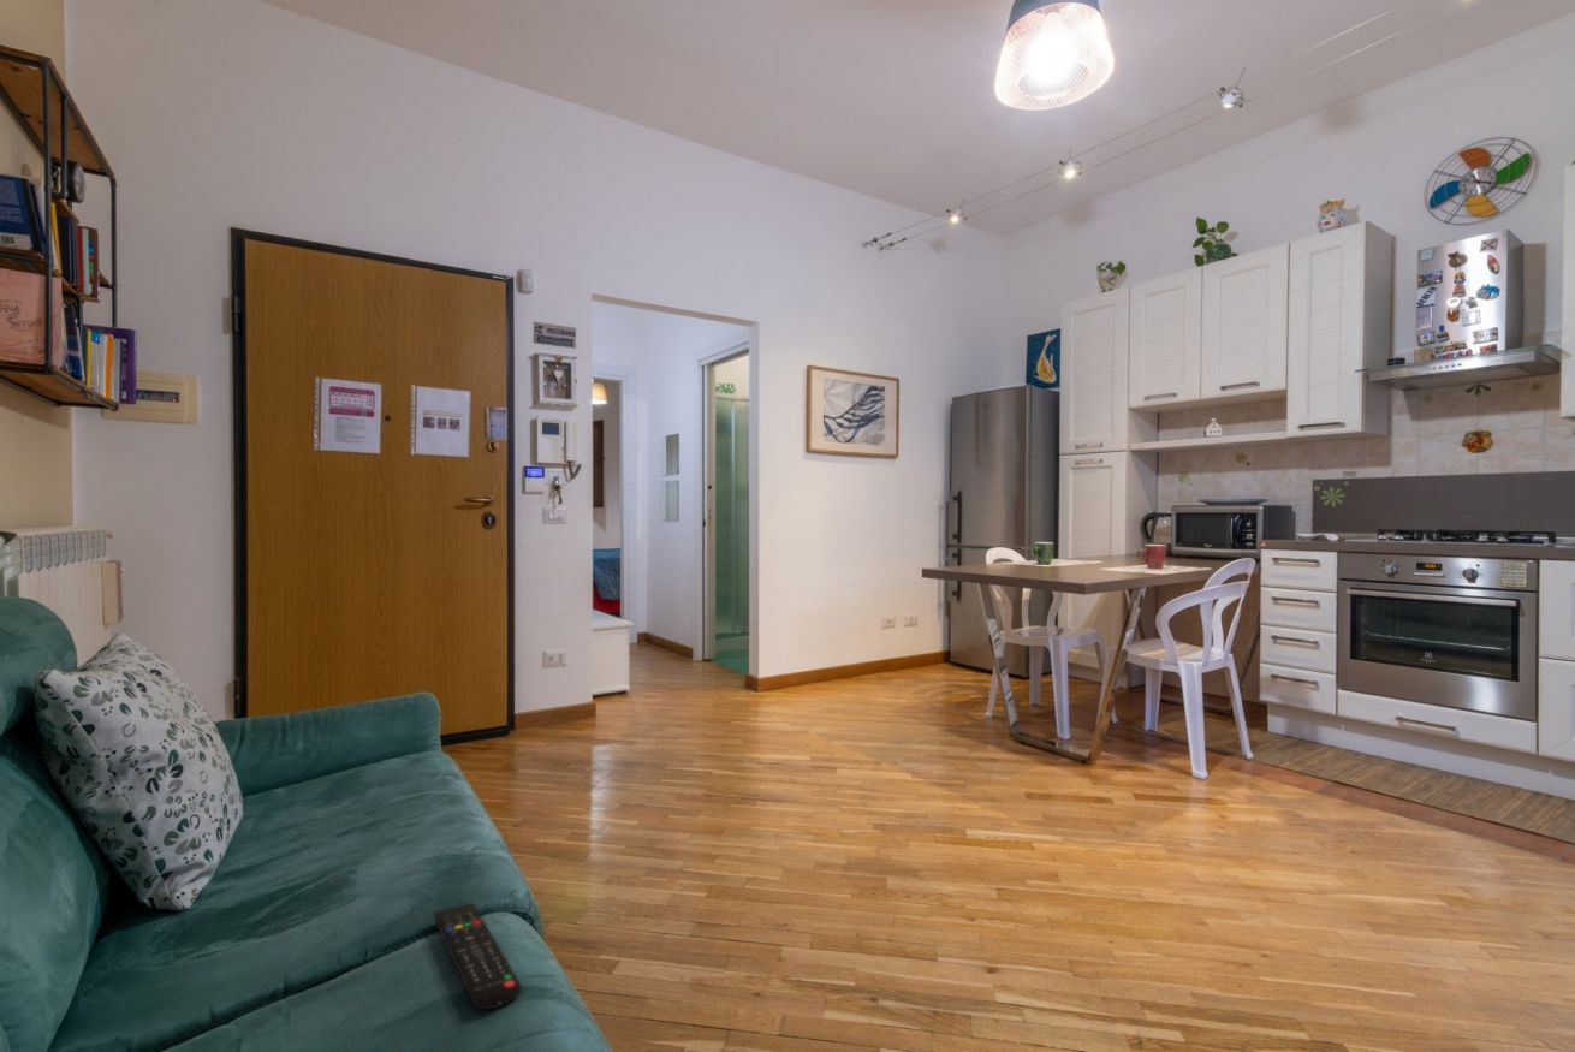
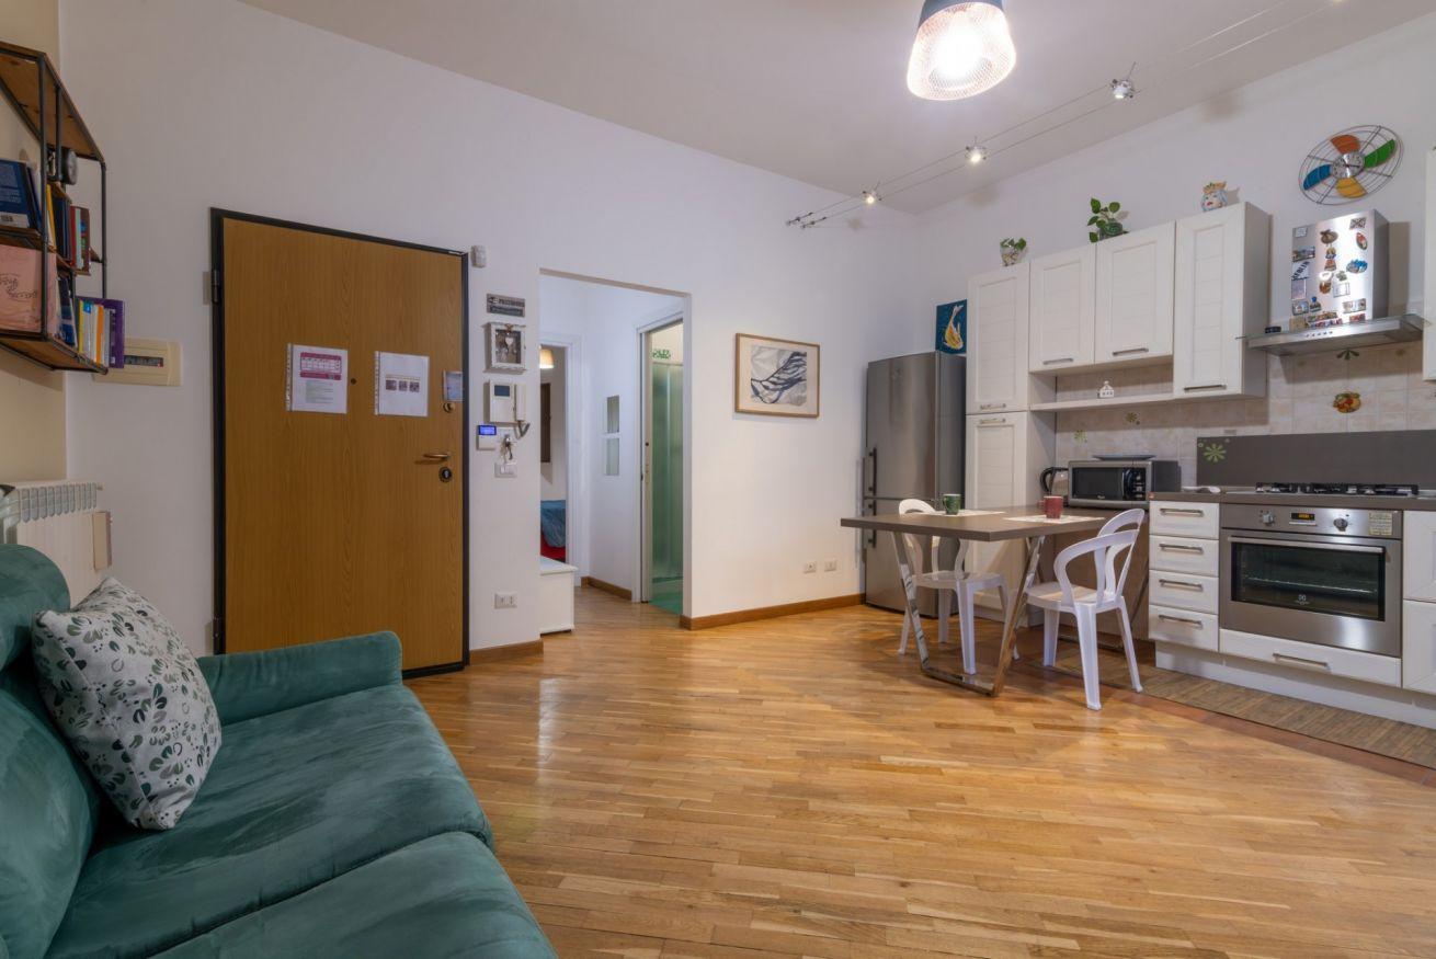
- remote control (474, 951)
